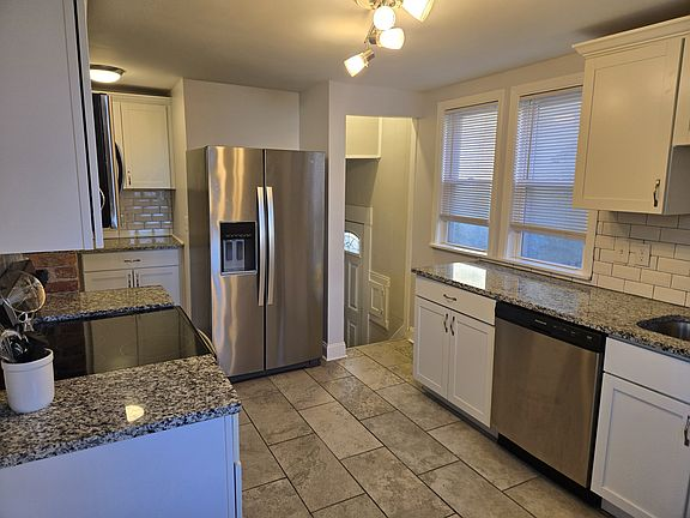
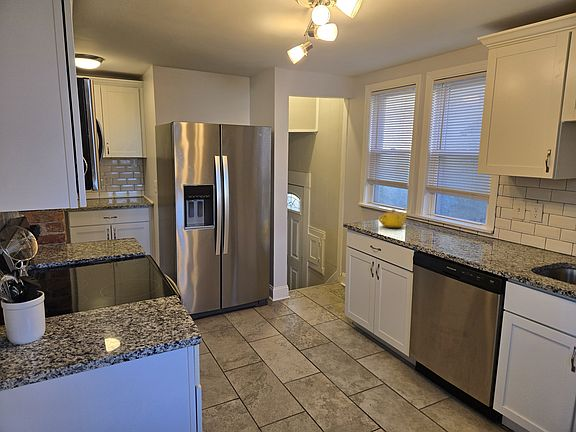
+ teapot (393, 218)
